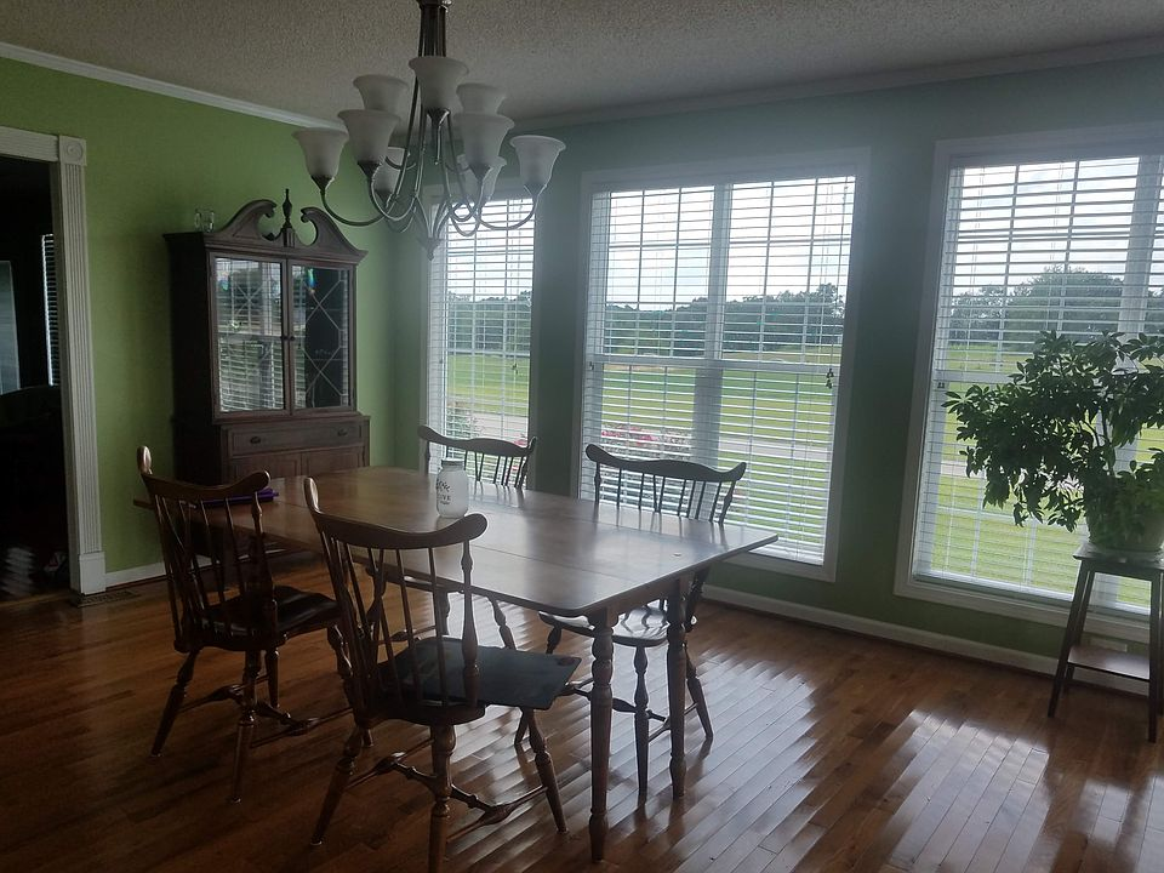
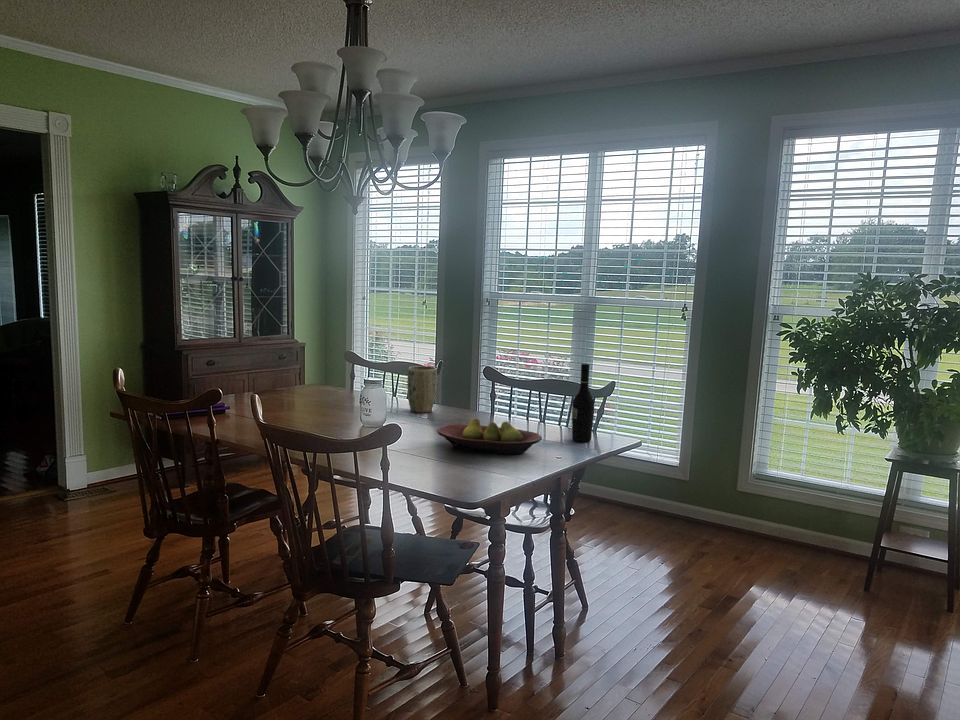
+ wine bottle (583, 402)
+ fruit bowl (489, 434)
+ plant pot (422, 389)
